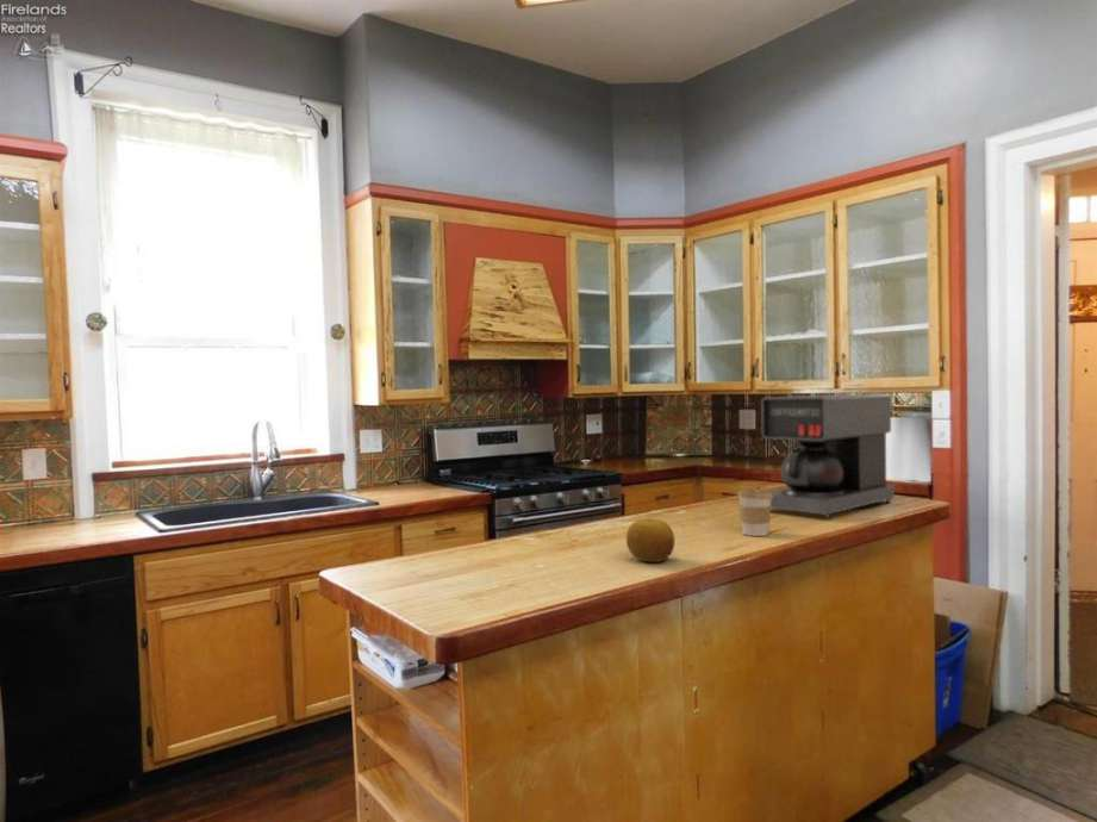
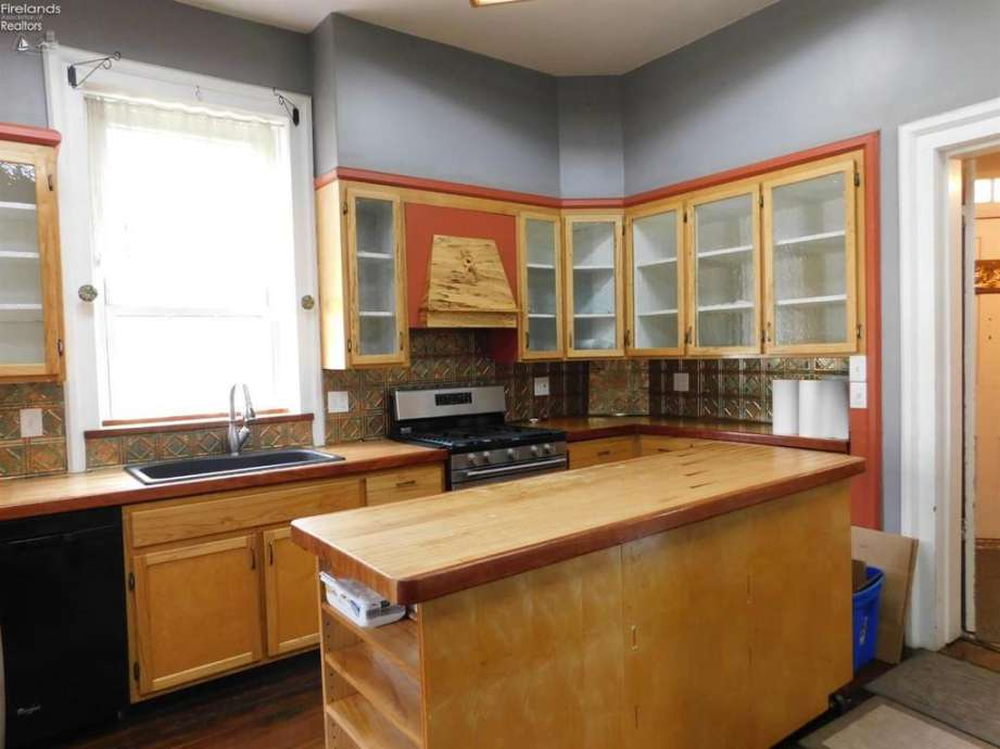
- coffee cup (755, 510)
- coffee maker (827, 450)
- fruit (650, 540)
